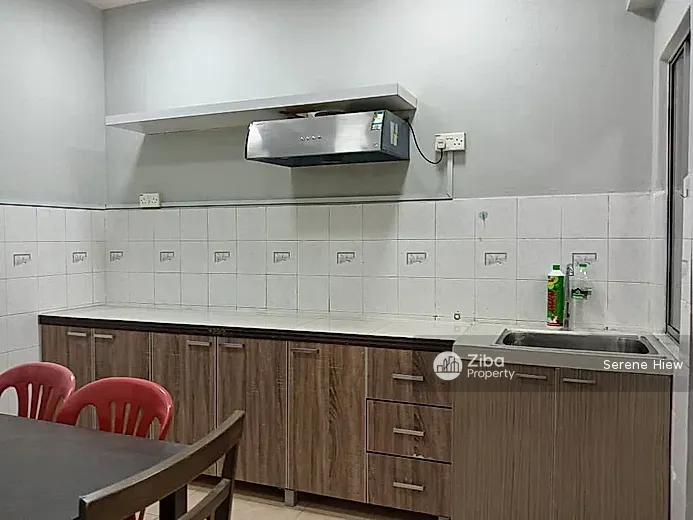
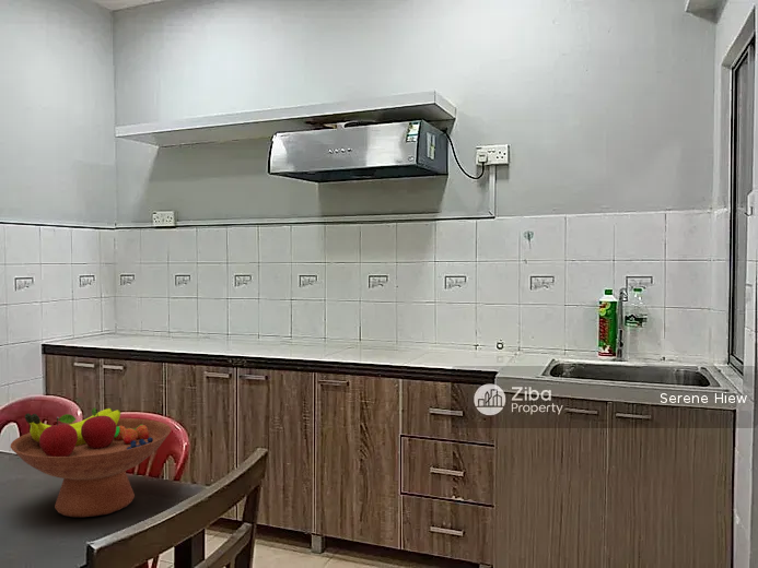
+ fruit bowl (94, 457)
